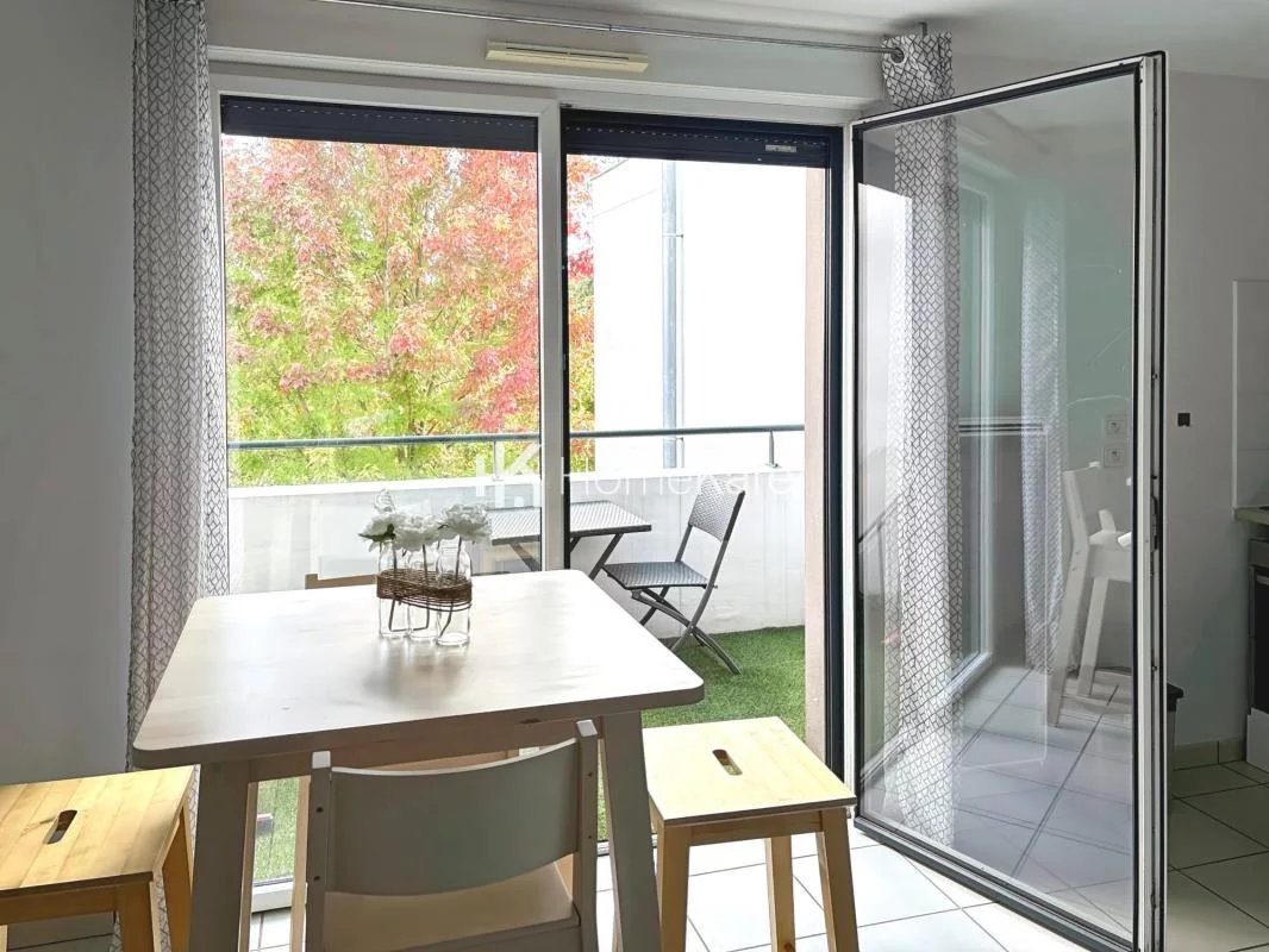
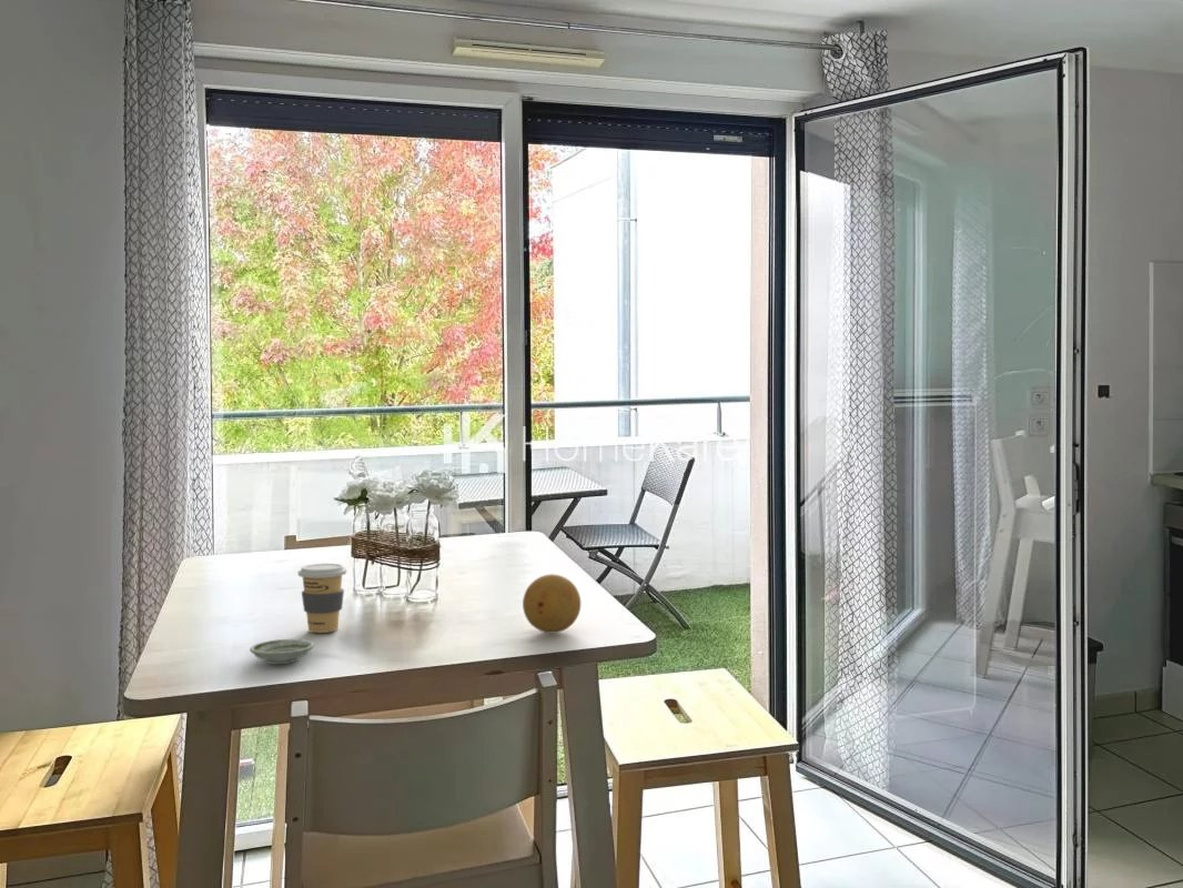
+ saucer (282, 653)
+ fruit (552, 603)
+ coffee cup (323, 597)
